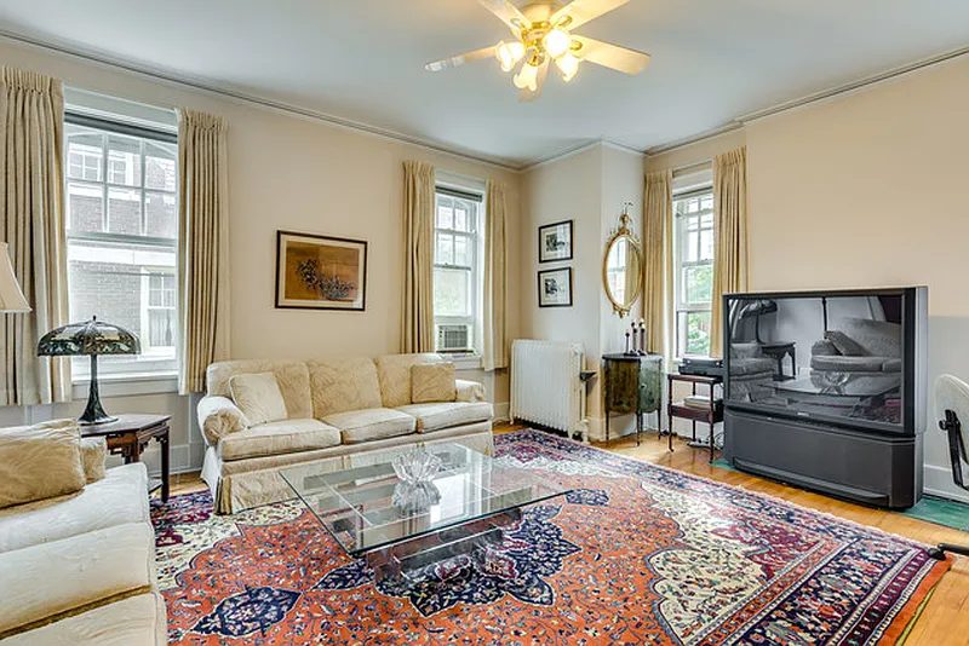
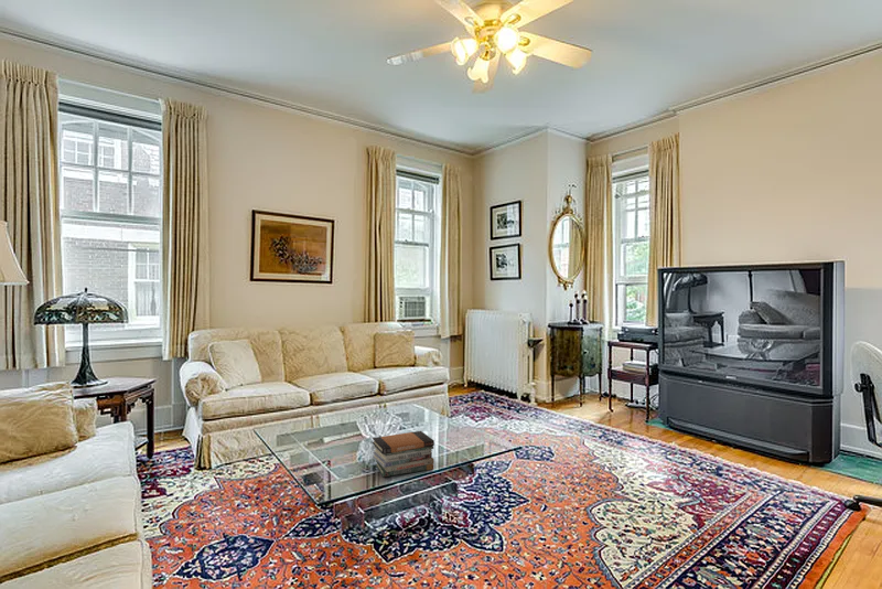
+ book stack (402, 452)
